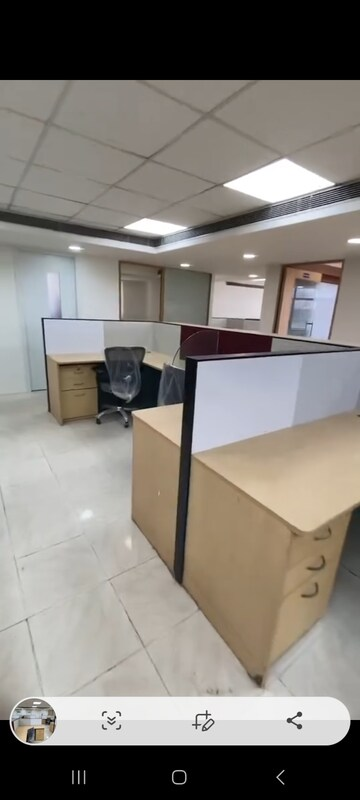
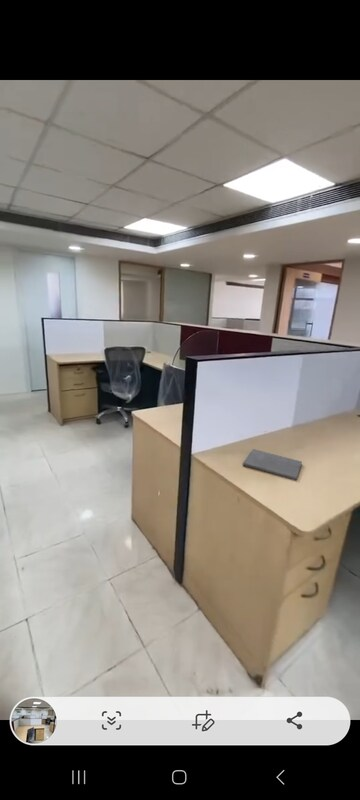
+ notepad (272, 463)
